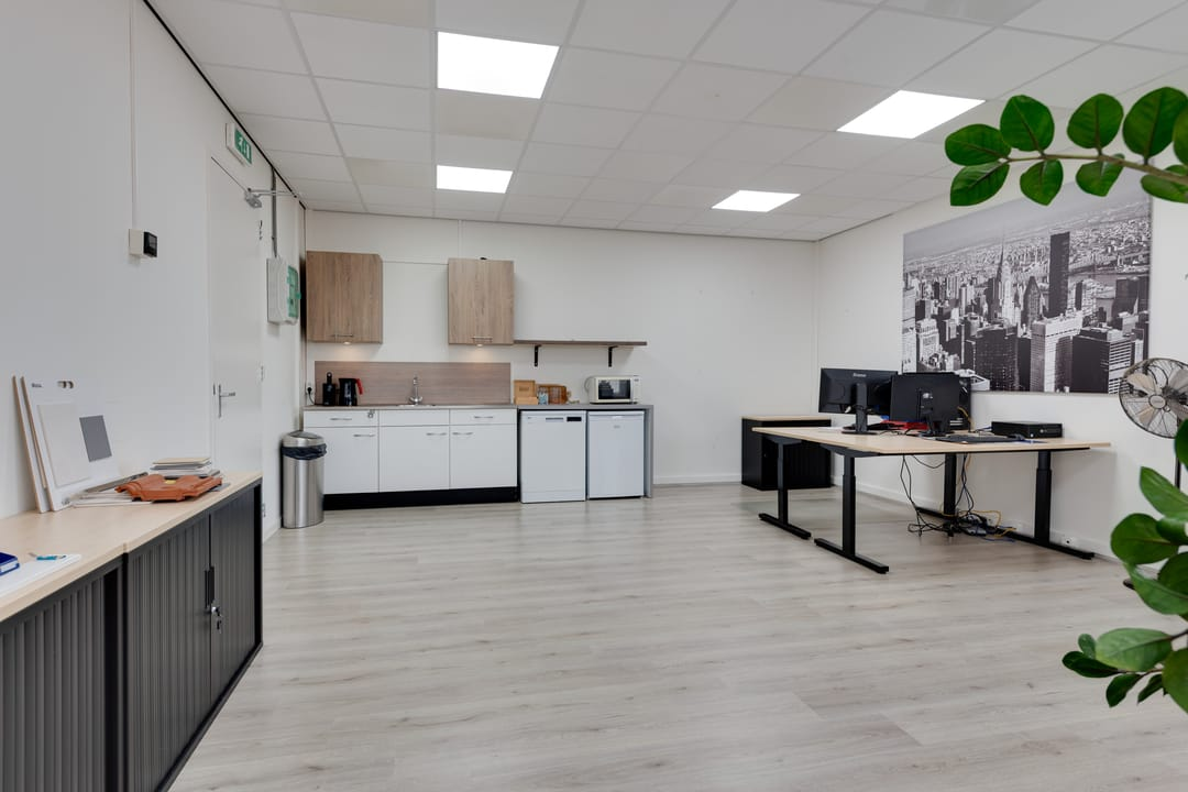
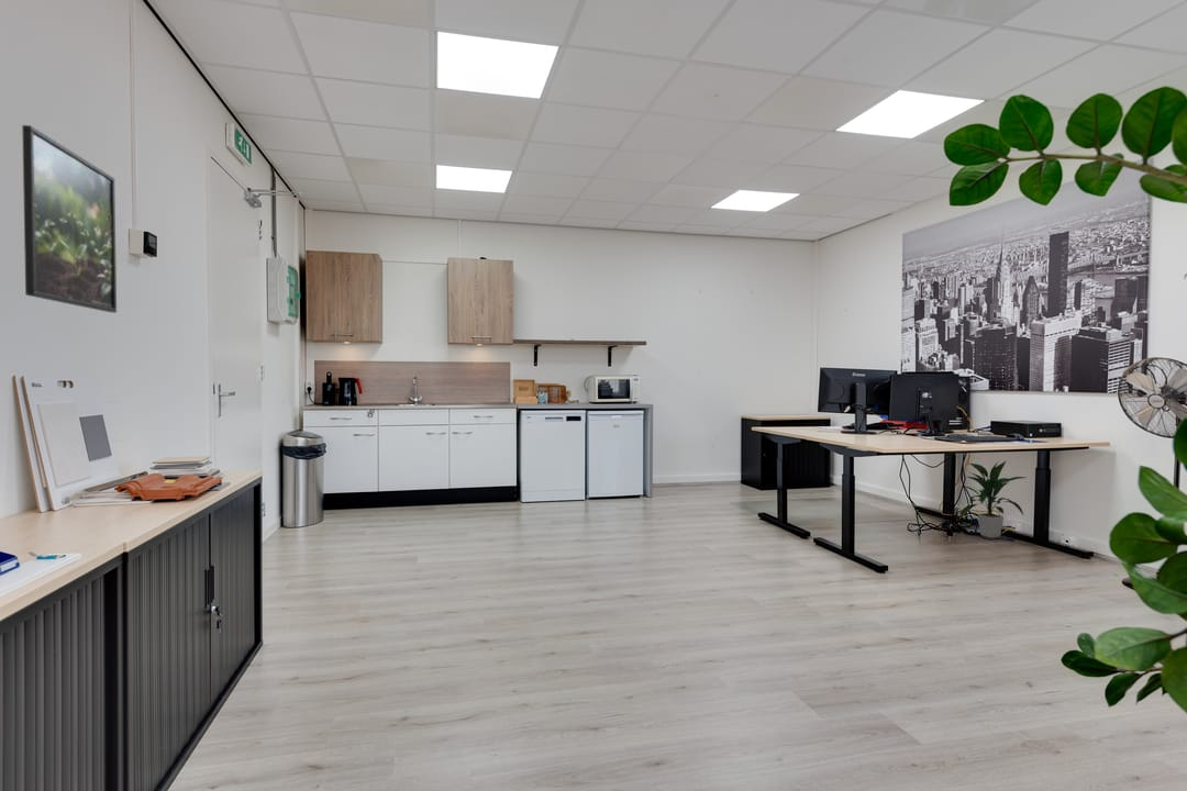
+ indoor plant (987, 497)
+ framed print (75, 230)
